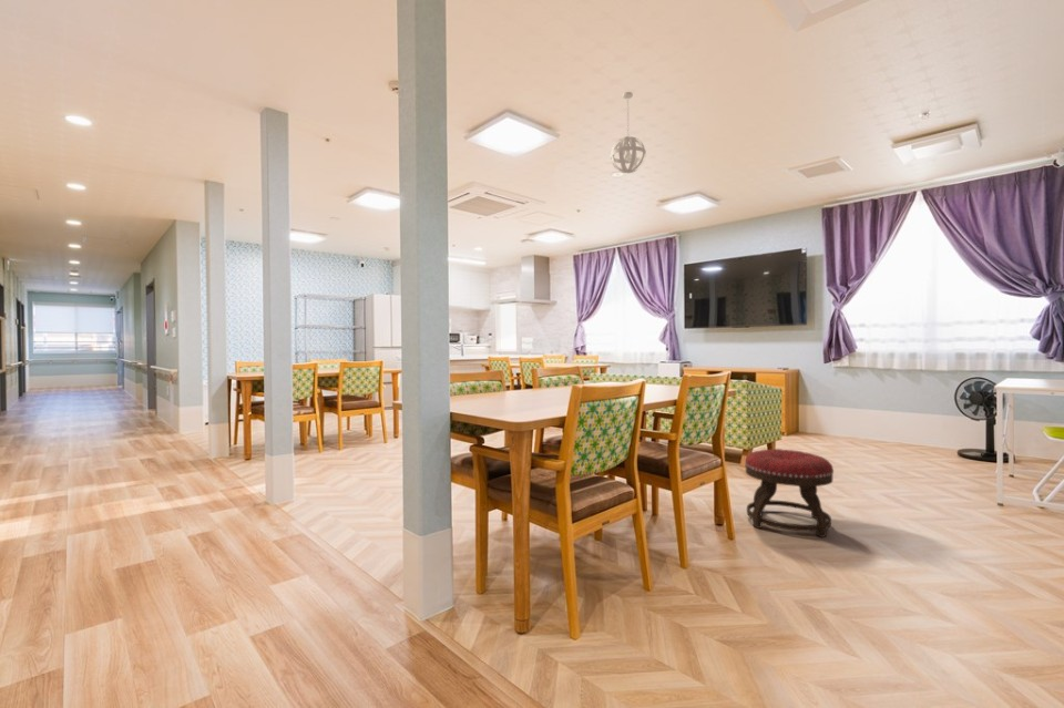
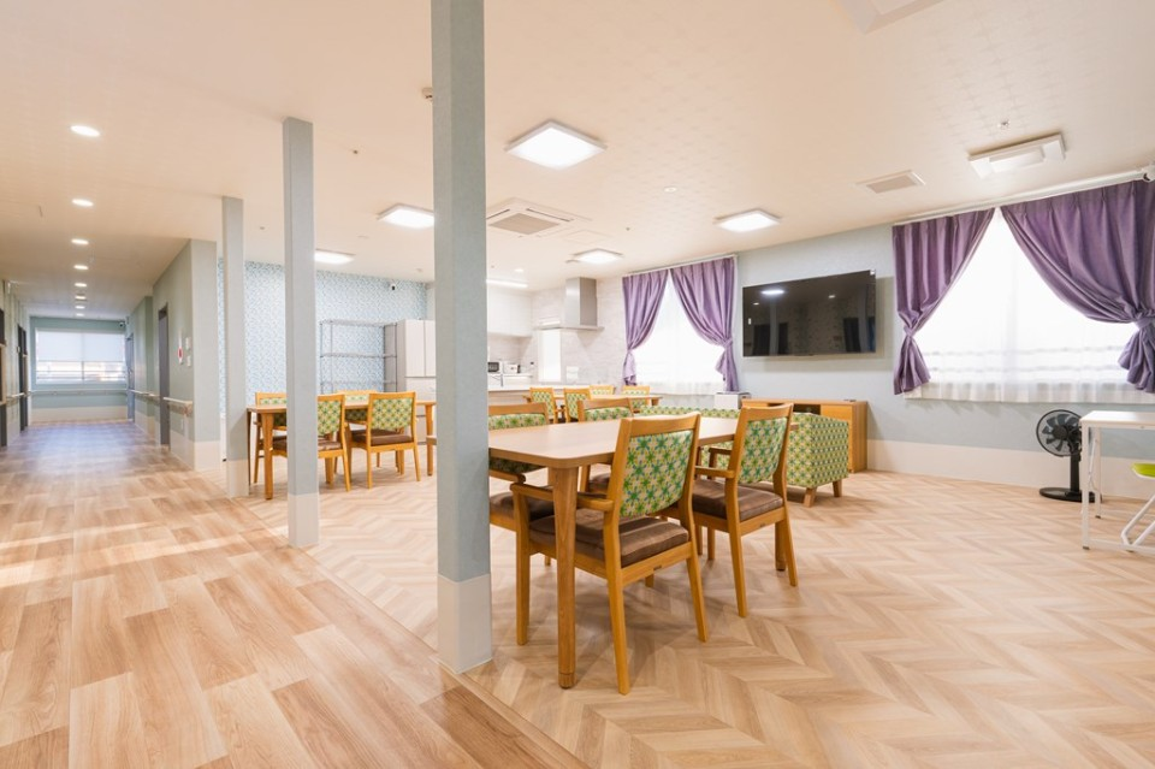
- ottoman (787, 484)
- pendant light (627, 134)
